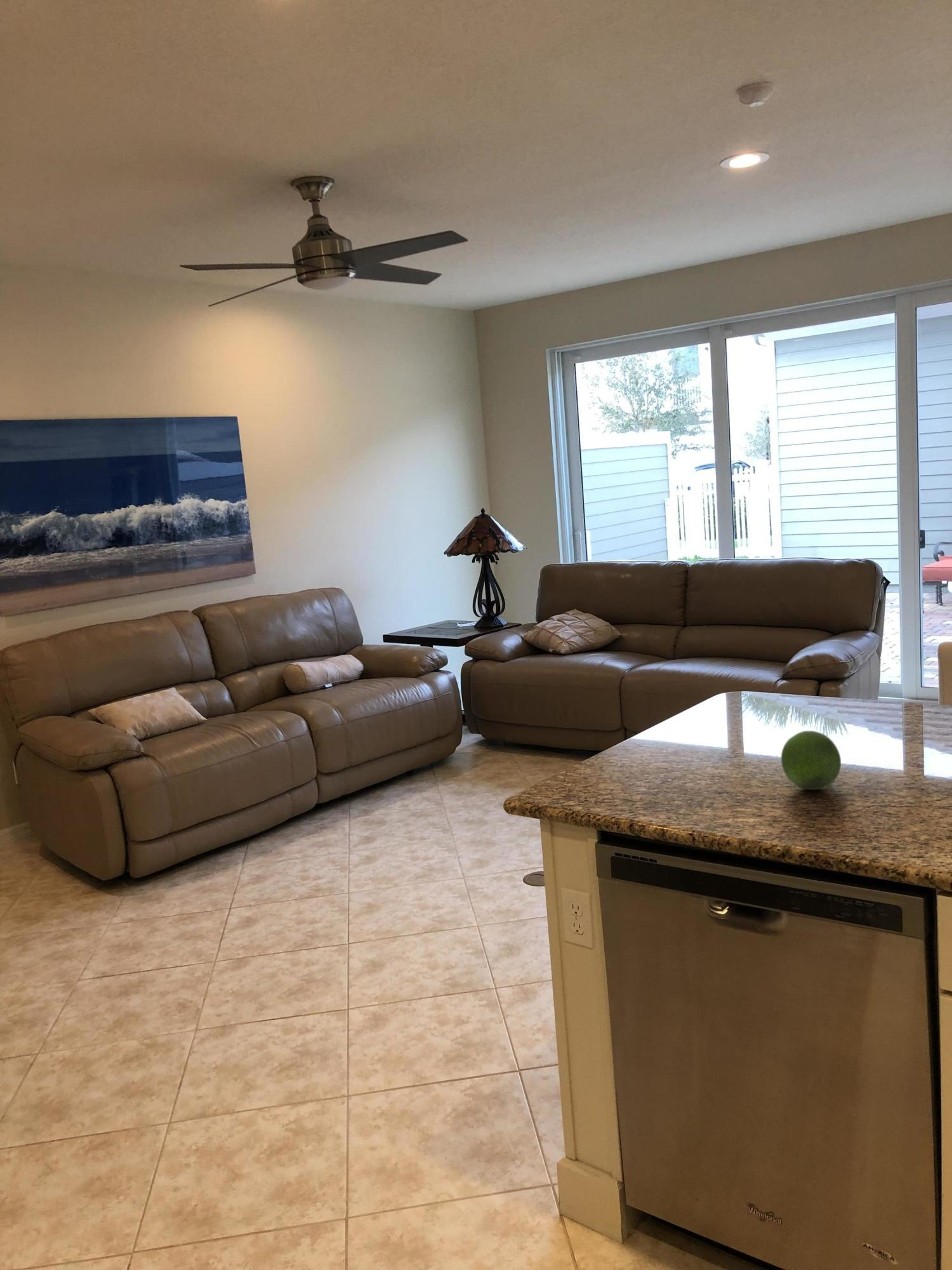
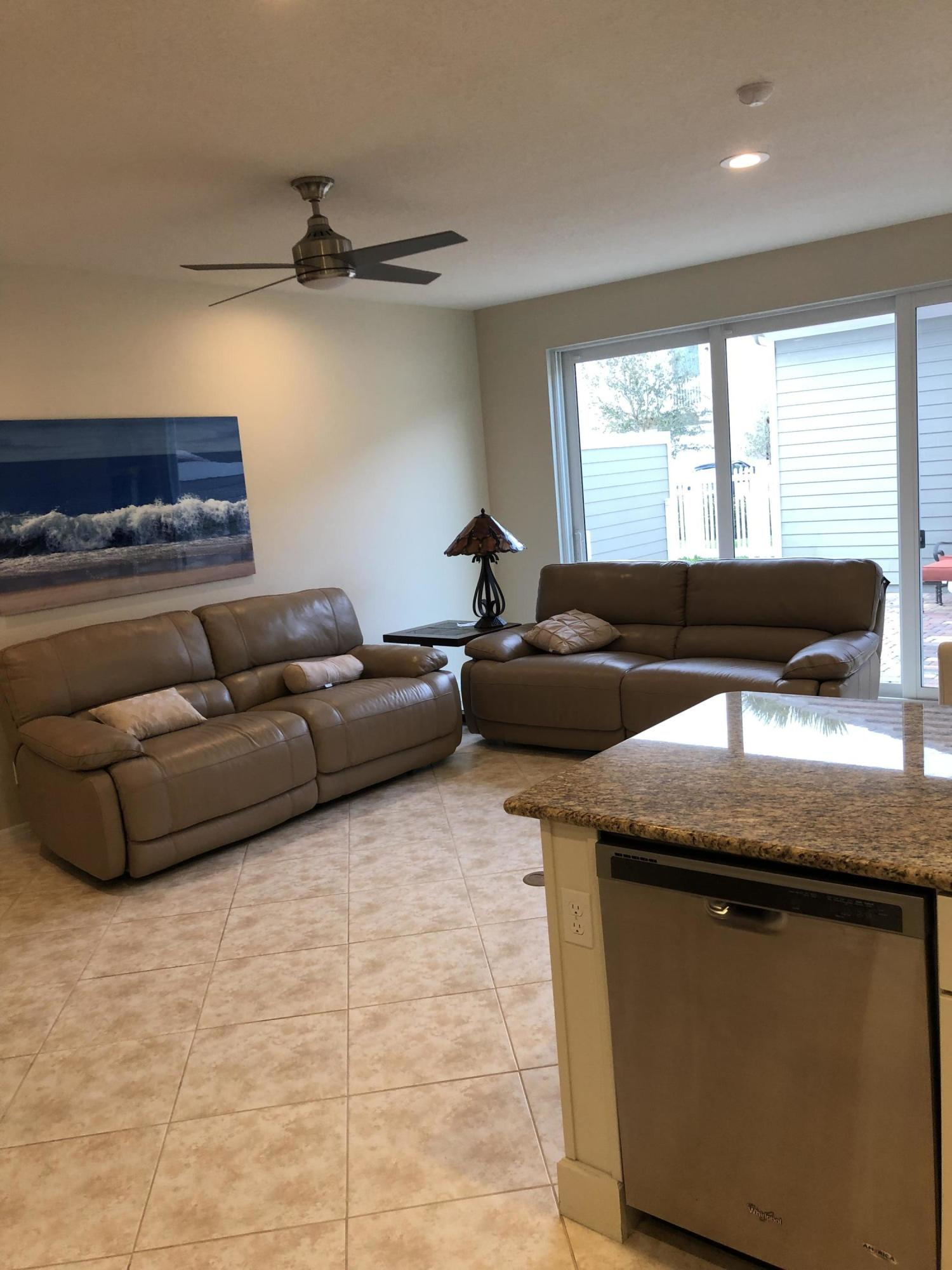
- fruit (812, 758)
